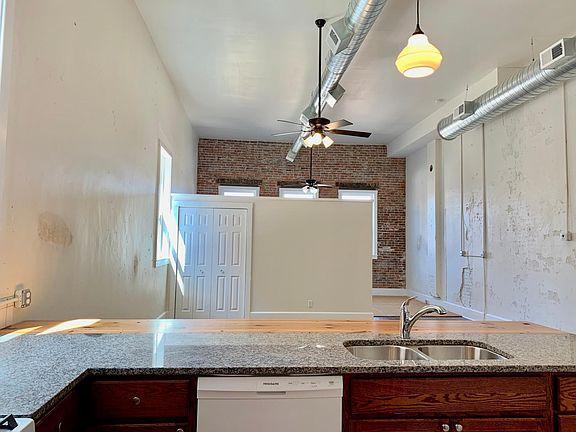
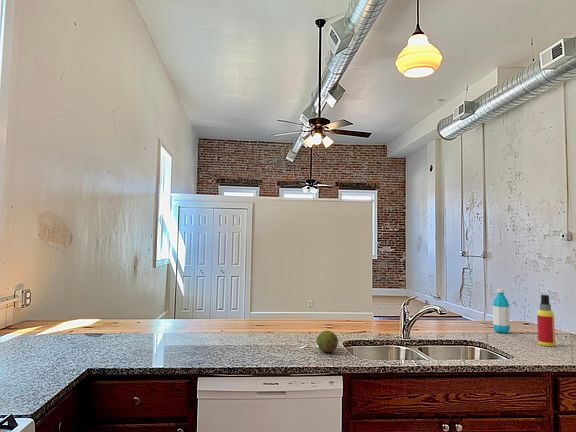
+ spray bottle (545, 319)
+ fruit (326, 340)
+ water bottle (501, 310)
